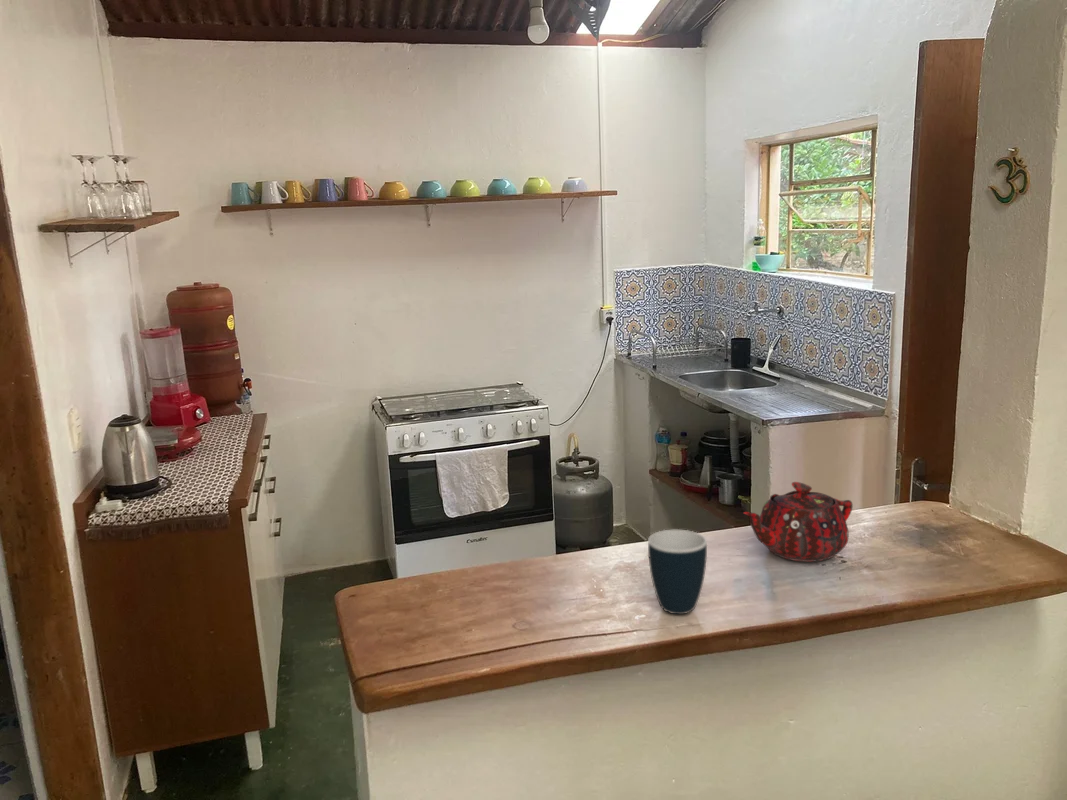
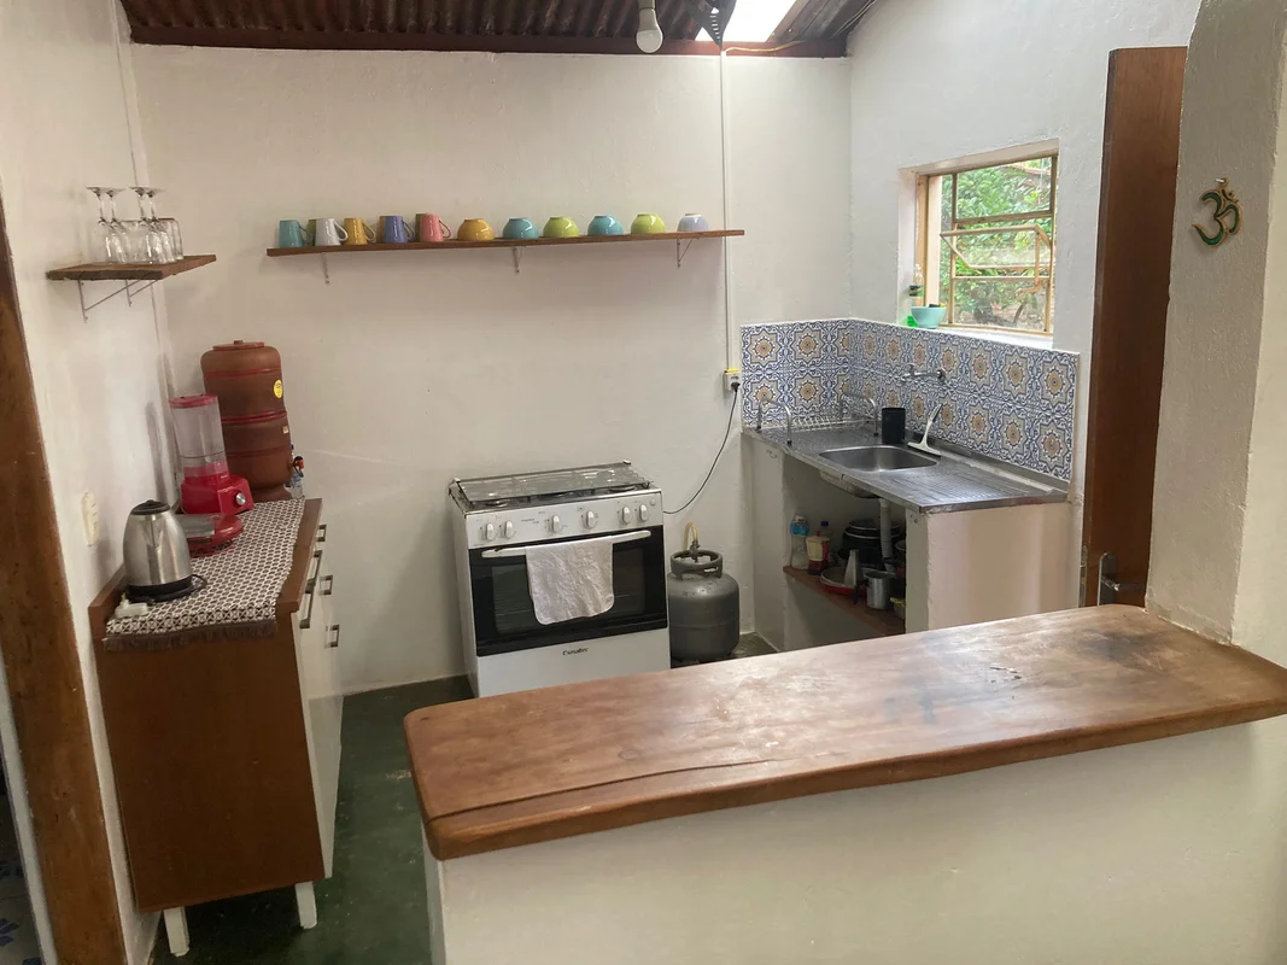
- mug (673, 569)
- teapot (799, 517)
